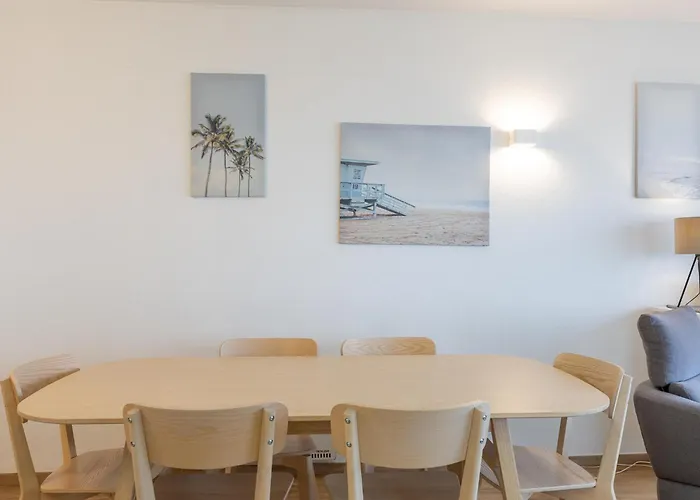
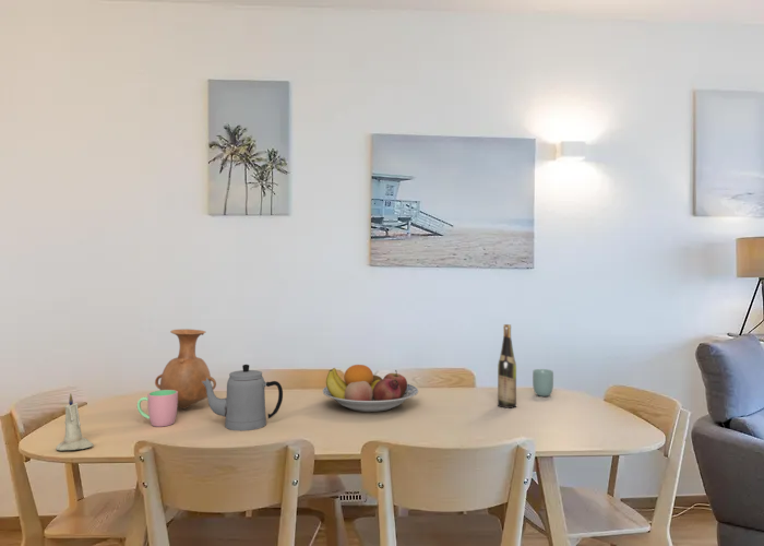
+ cup (542, 382)
+ vase (186, 369)
+ candle (75, 419)
+ teapot (242, 394)
+ wine bottle (506, 365)
+ cup (157, 408)
+ fruit bowl (370, 385)
